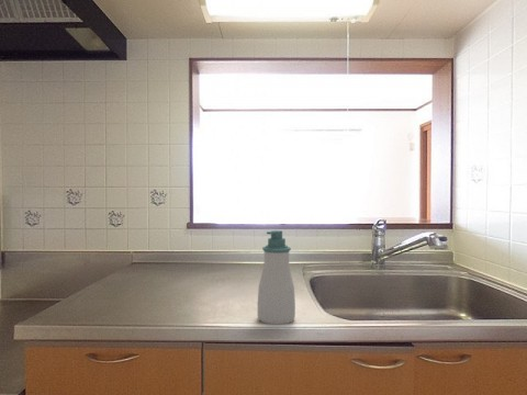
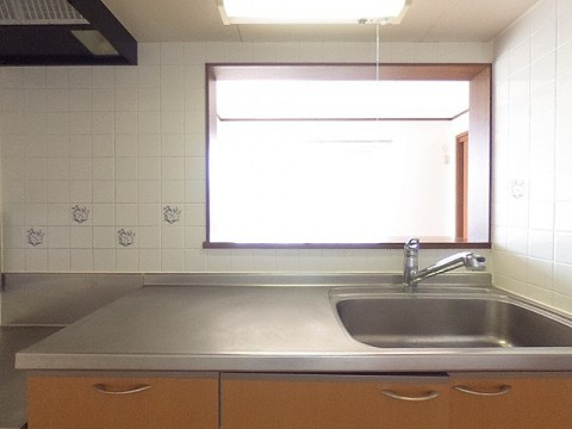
- soap bottle (276, 274)
